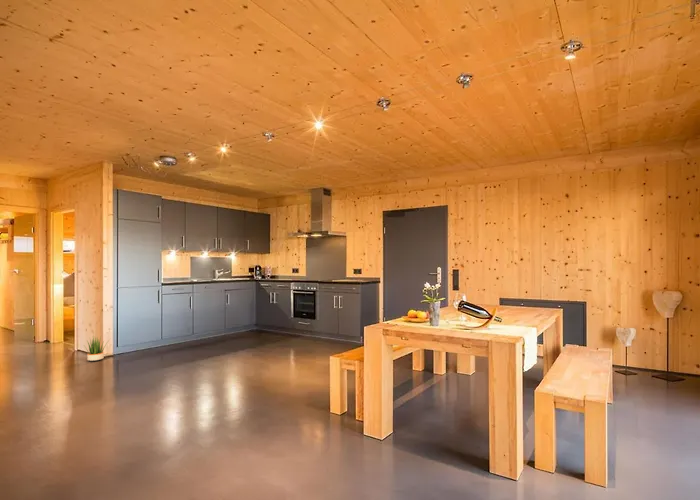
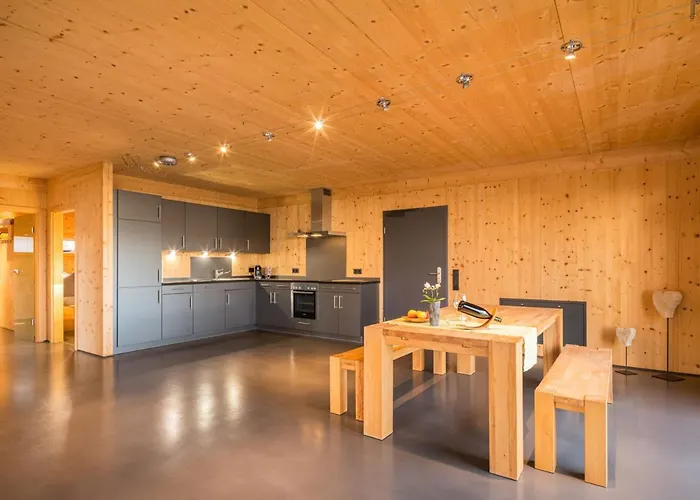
- potted plant (95, 348)
